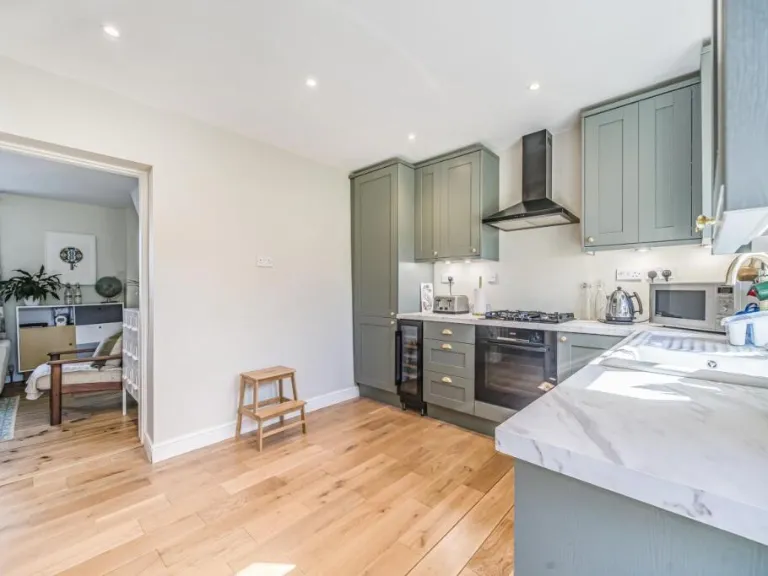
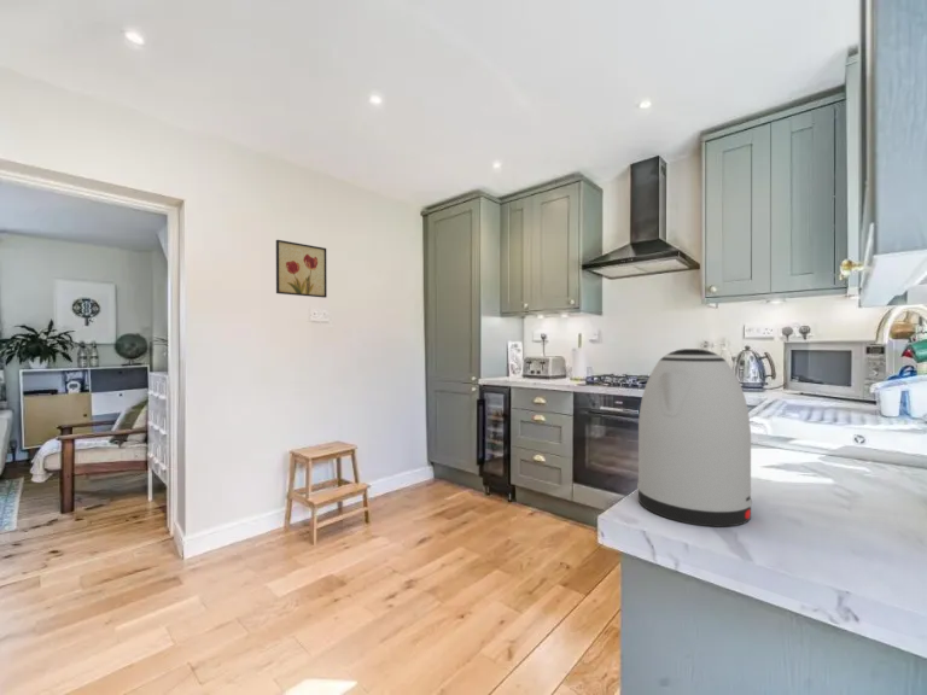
+ kettle (699, 425)
+ wall art (302, 269)
